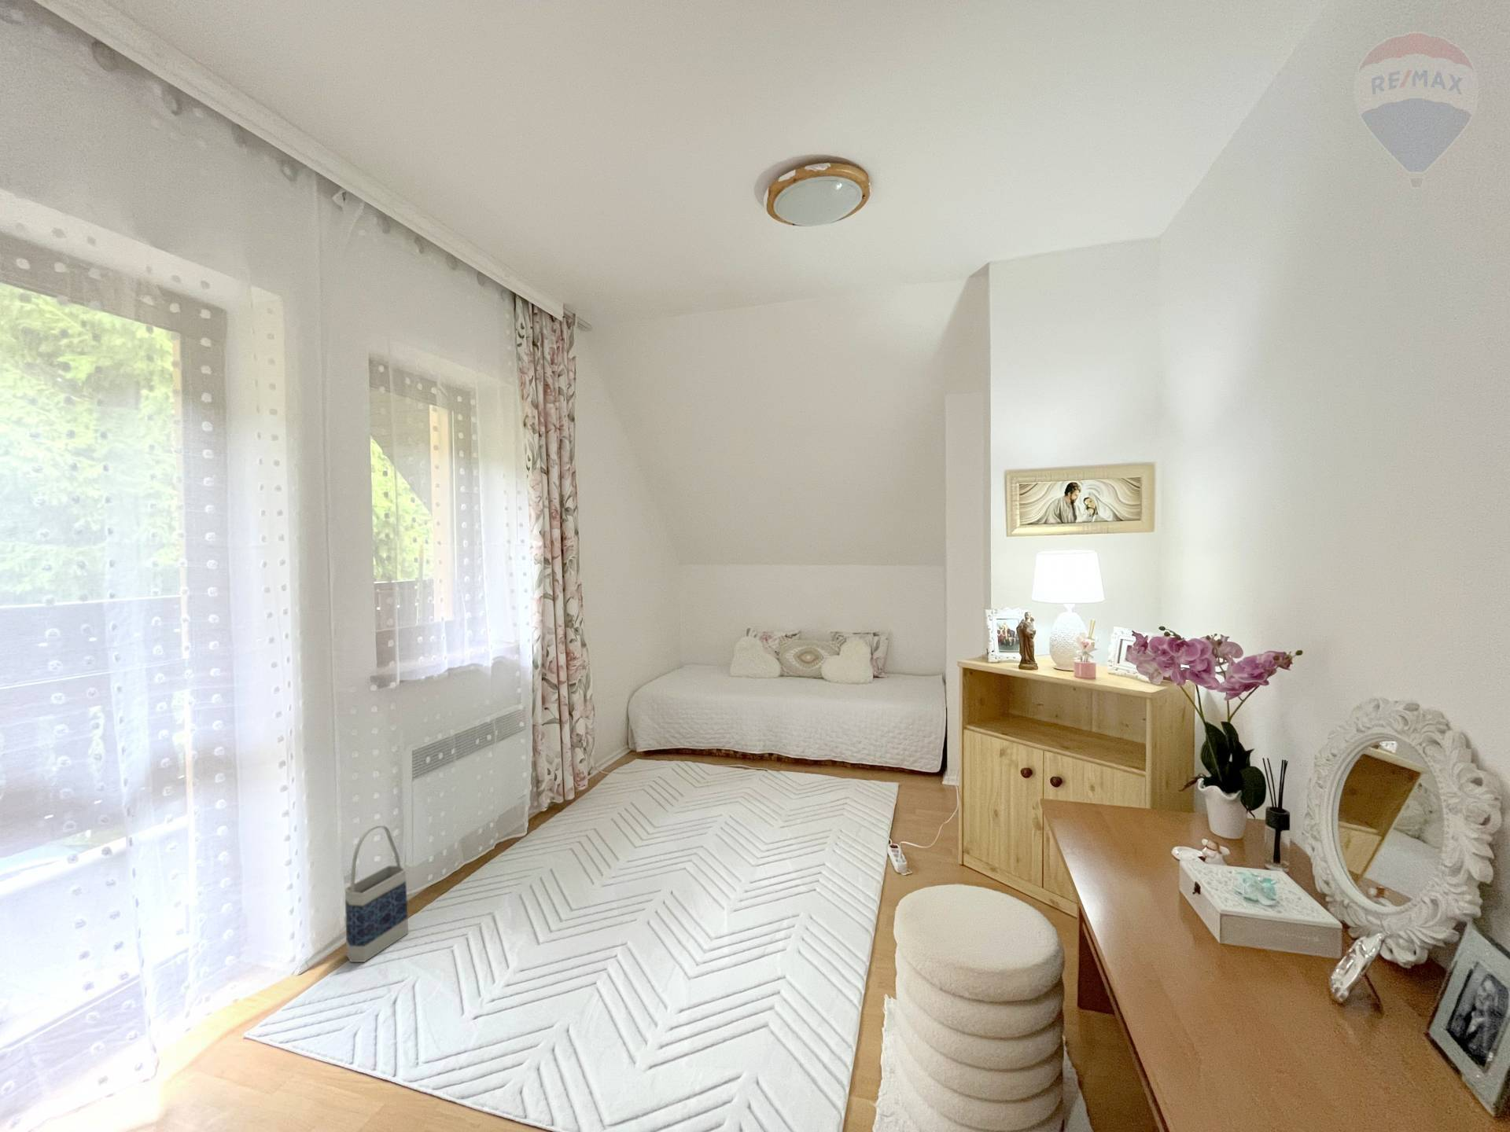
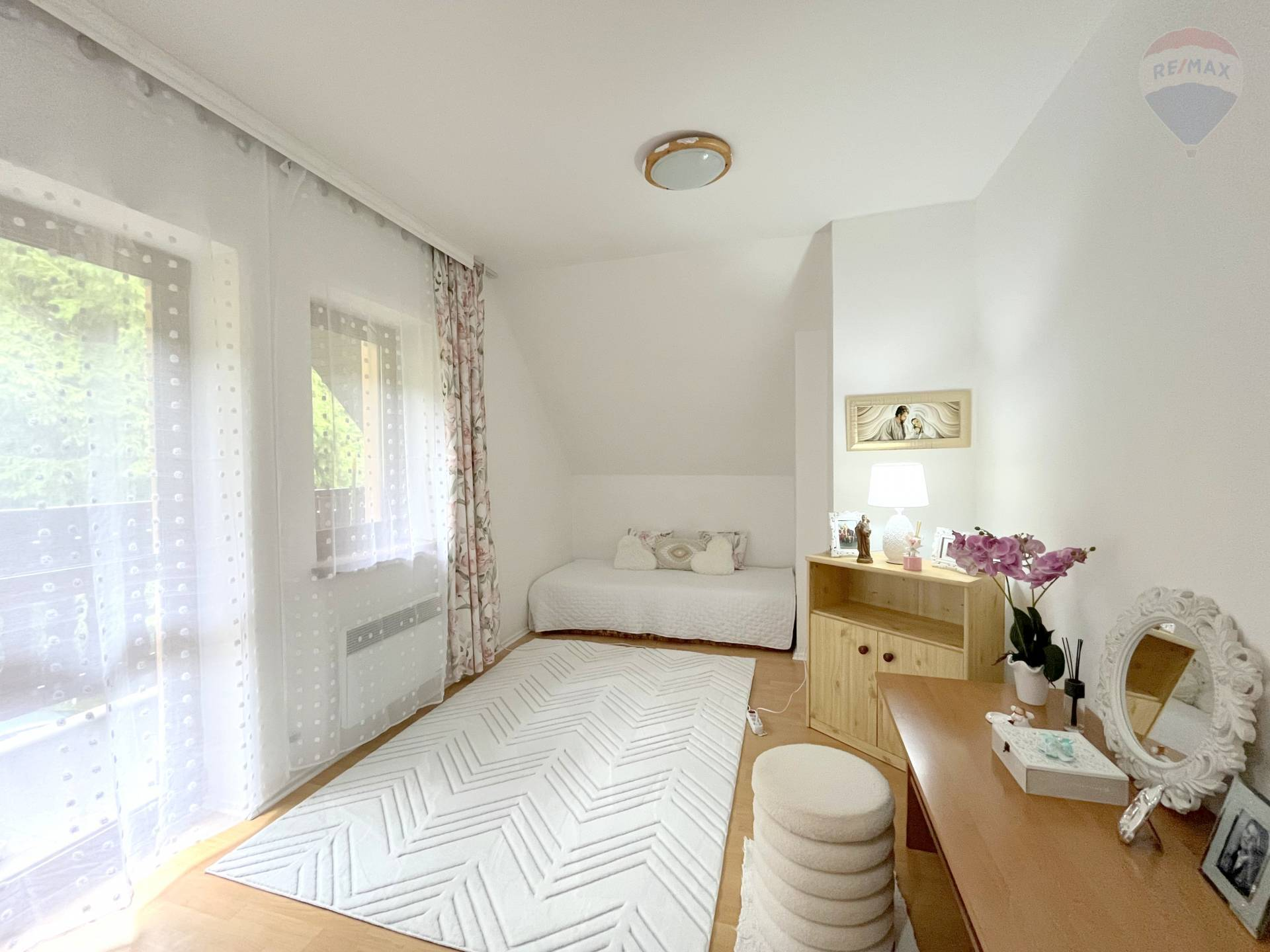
- bag (376, 885)
